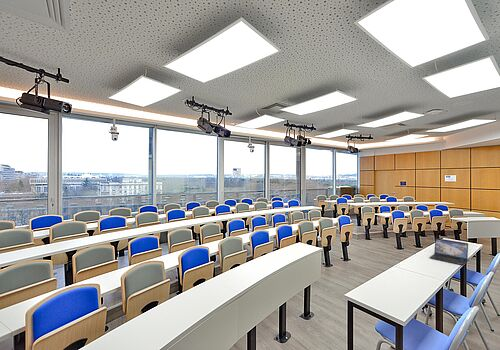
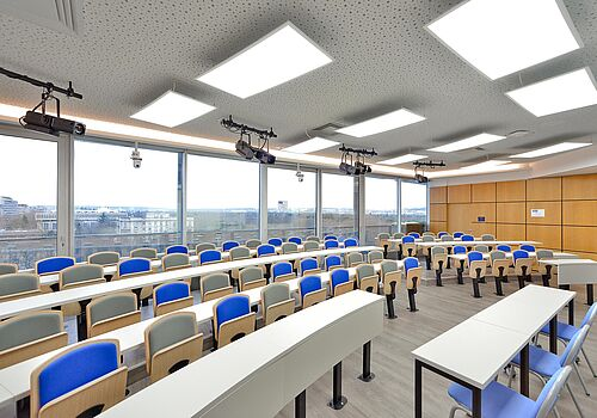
- laptop (448, 250)
